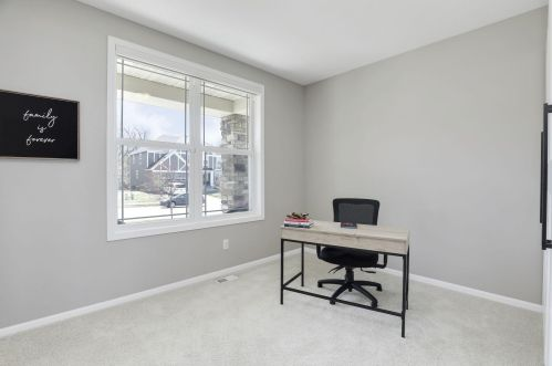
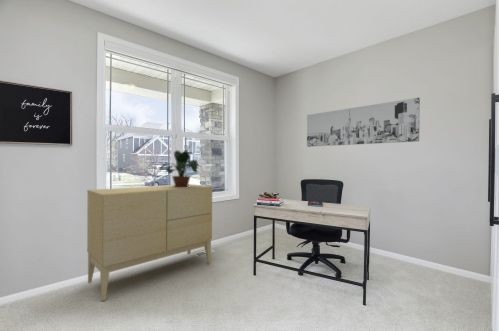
+ sideboard (155, 230)
+ potted plant (182, 164)
+ wall art (354, 126)
